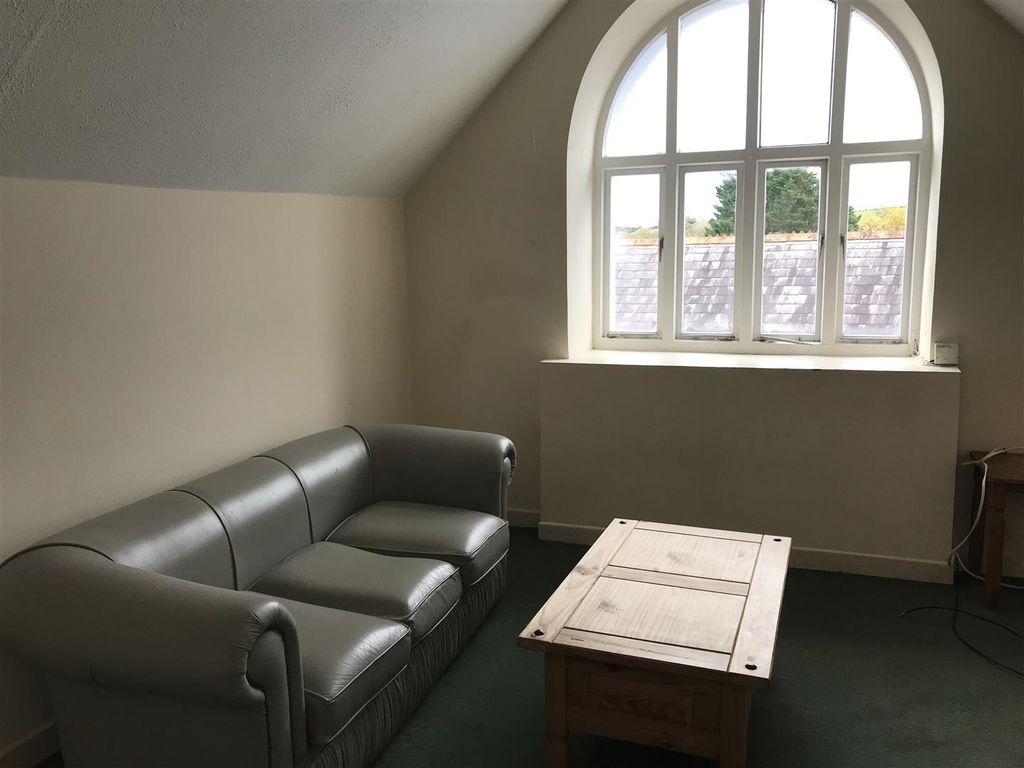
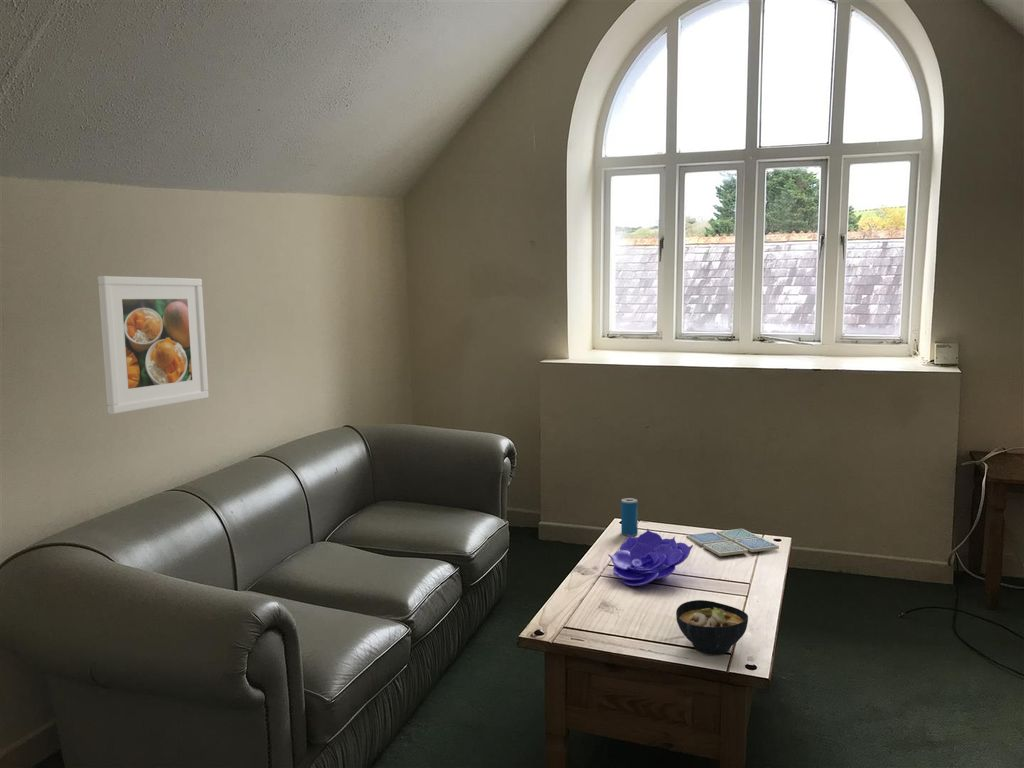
+ bowl (711, 628)
+ drink coaster (731, 541)
+ beverage can (629, 516)
+ decorative bowl (645, 556)
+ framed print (157, 341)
